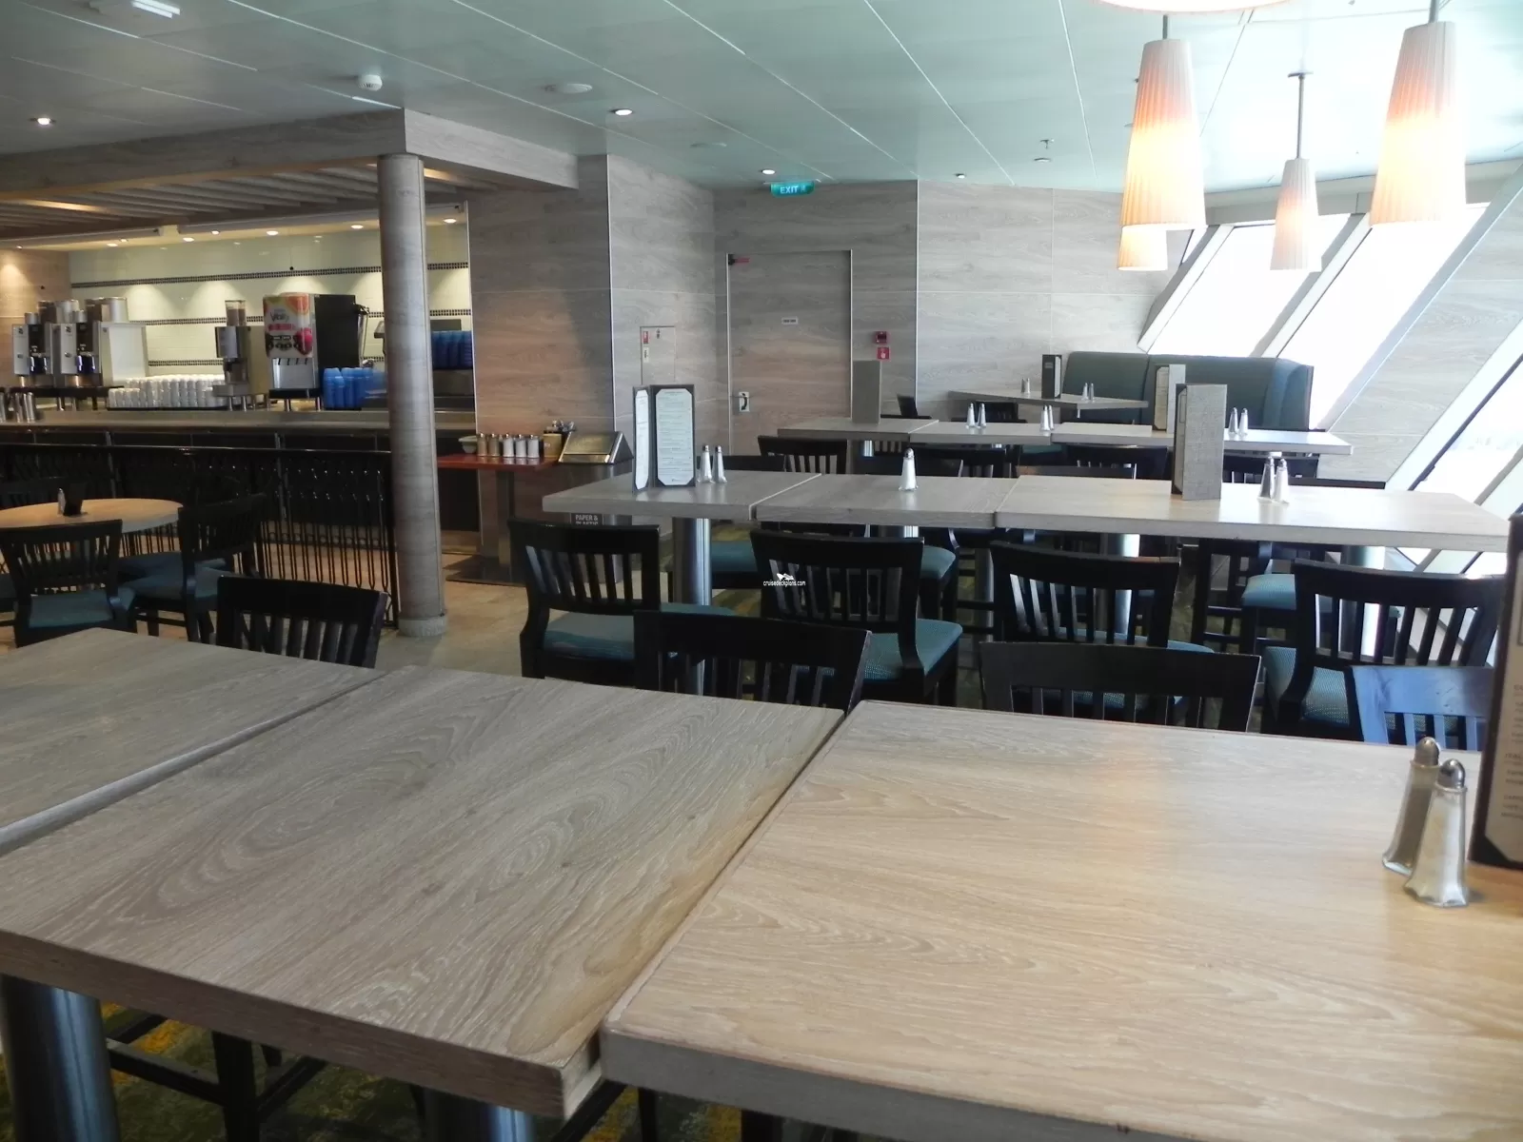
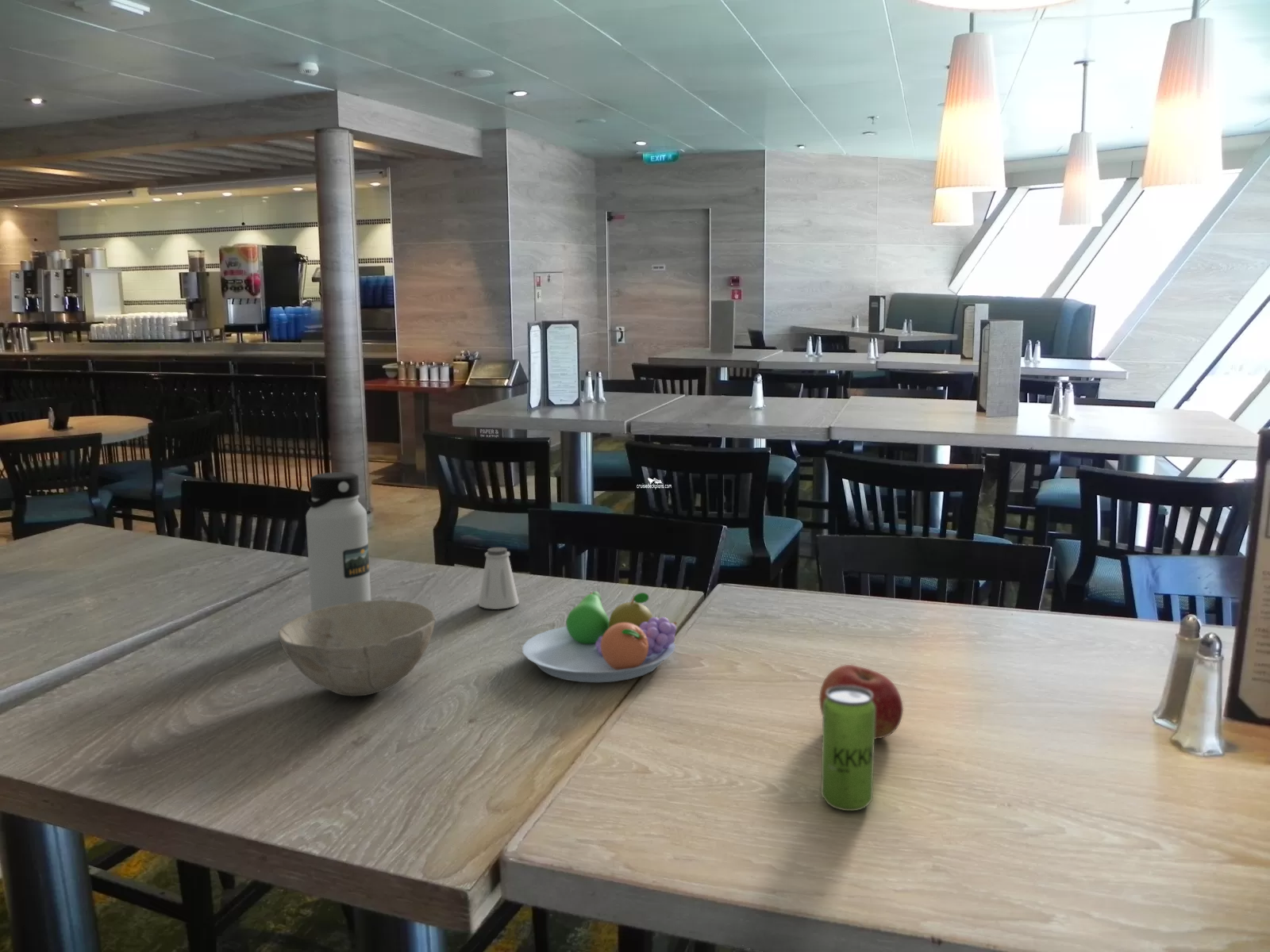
+ fruit bowl (600, 629)
+ apple (872, 700)
+ beverage can (848, 747)
+ bowl (360, 654)
+ water bottle (338, 551)
+ saltshaker (498, 576)
